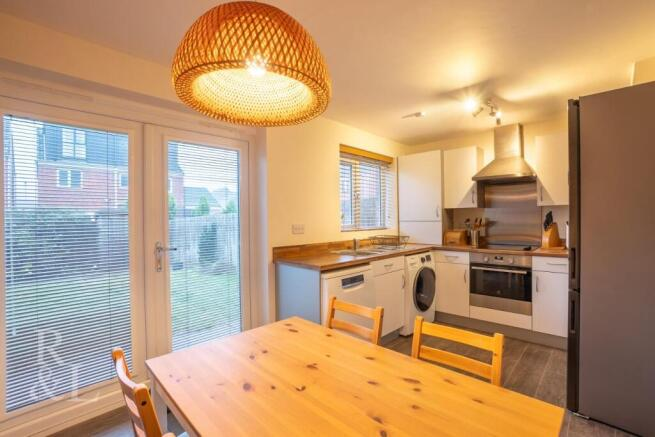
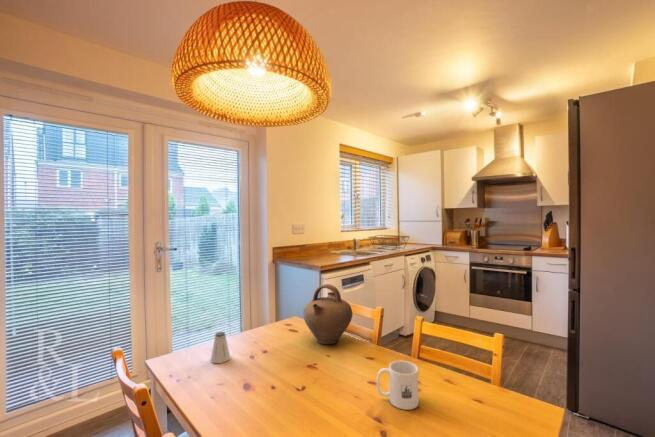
+ mug (397, 383)
+ jug (327, 312)
+ saltshaker (220, 346)
